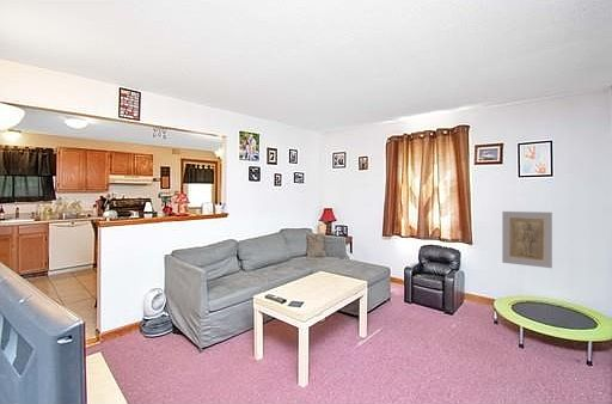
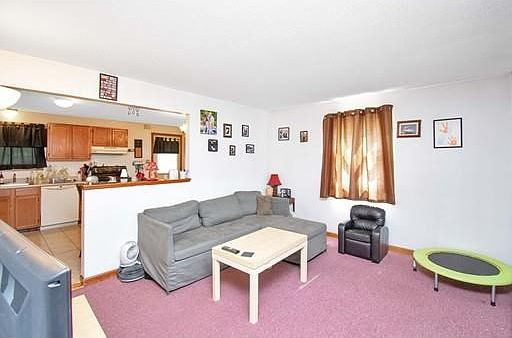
- relief plaque (526, 238)
